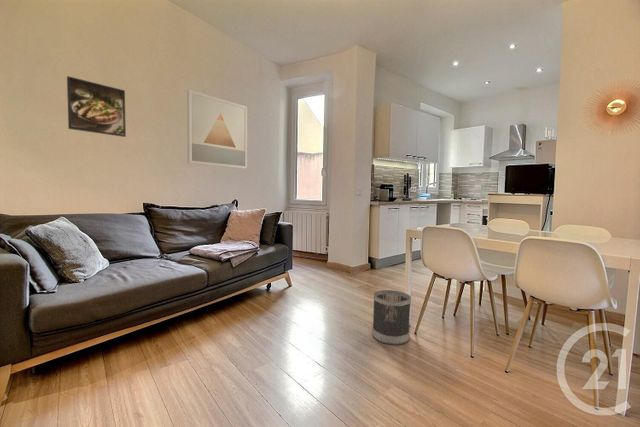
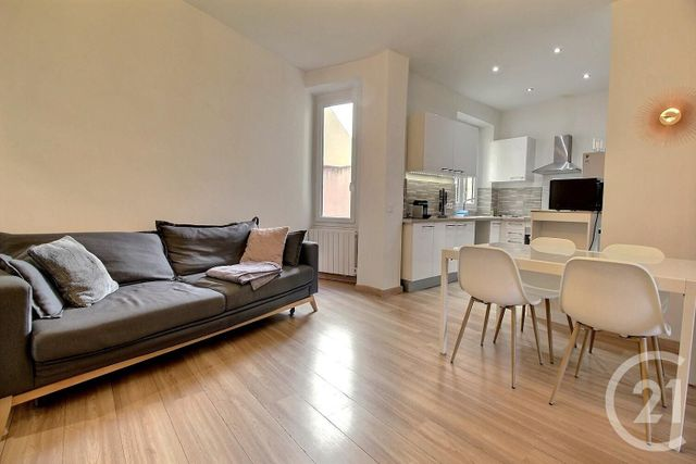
- wall art (219, 132)
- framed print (98, 108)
- wastebasket (391, 315)
